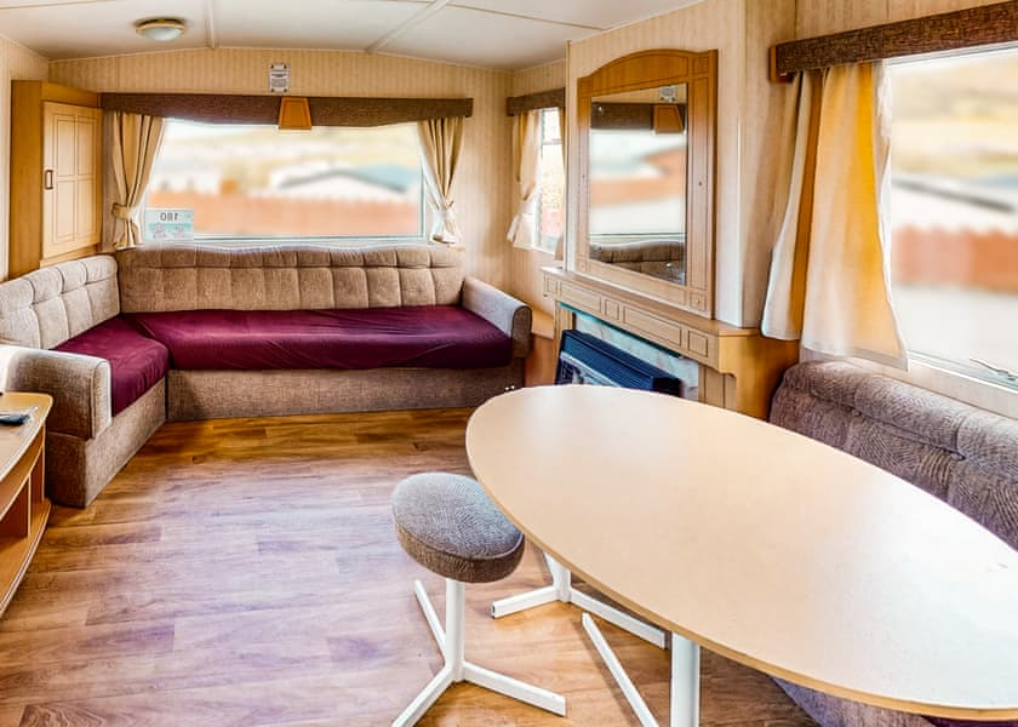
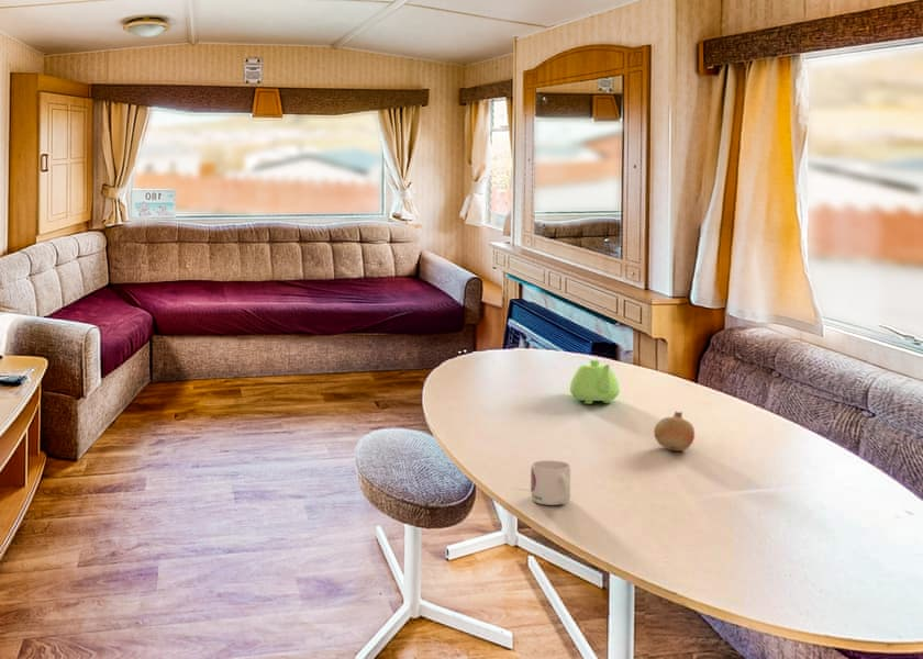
+ fruit (674, 431)
+ mug (554, 483)
+ teapot (594, 380)
